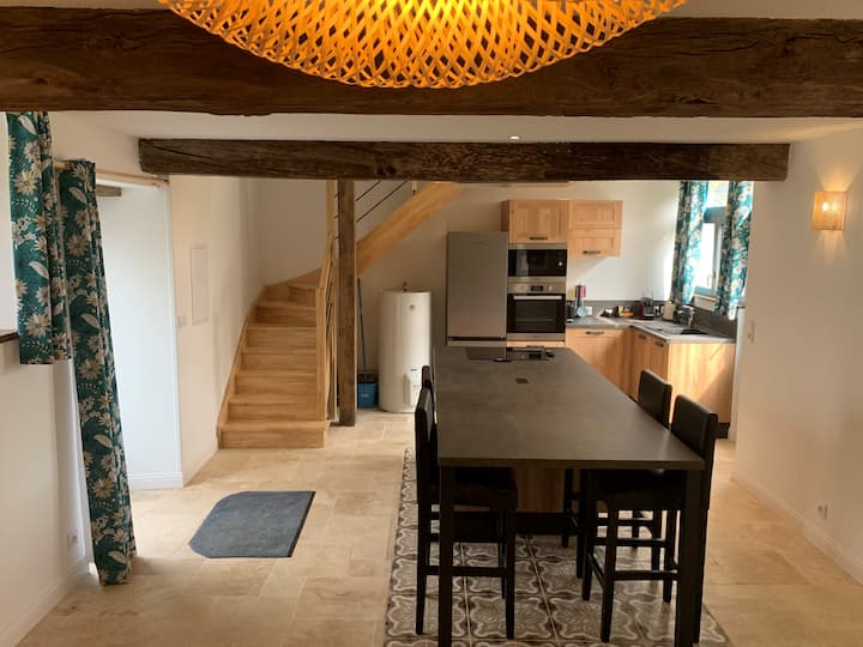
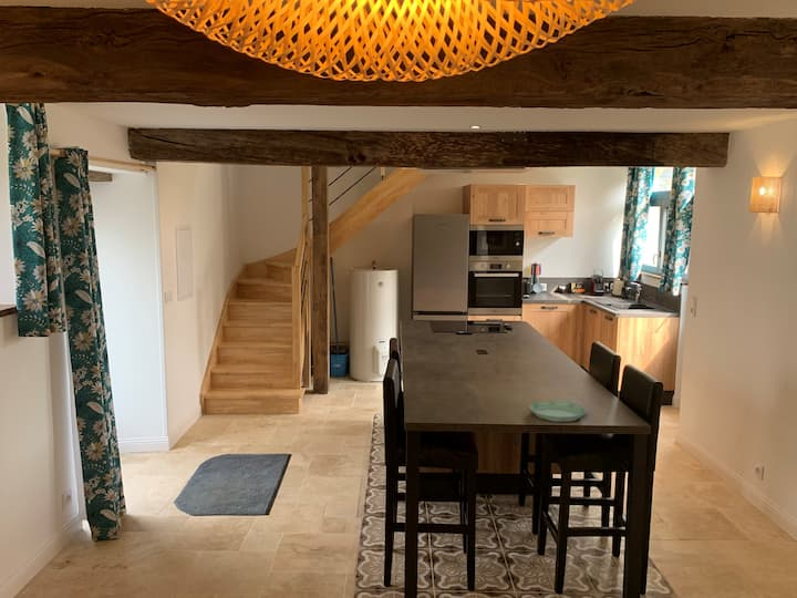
+ saucer (557, 411)
